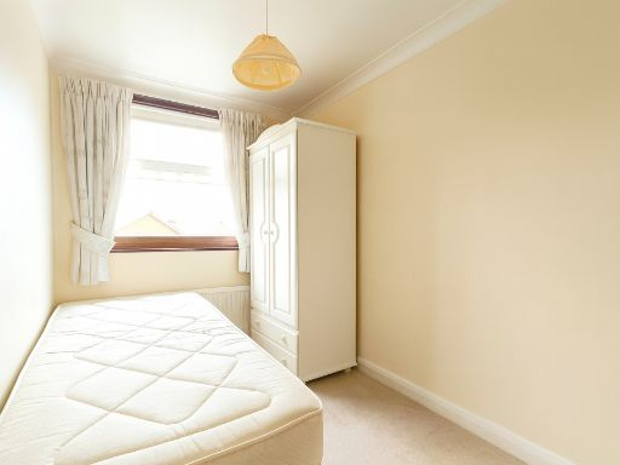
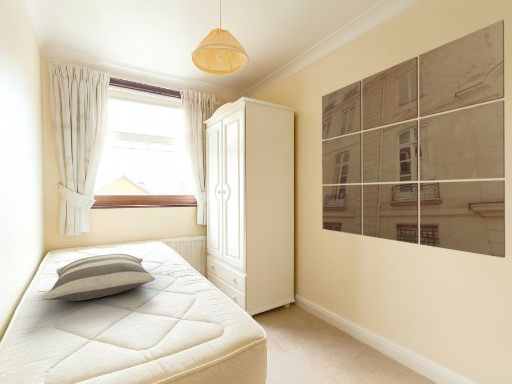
+ wall art (387, 154)
+ pillow (103, 274)
